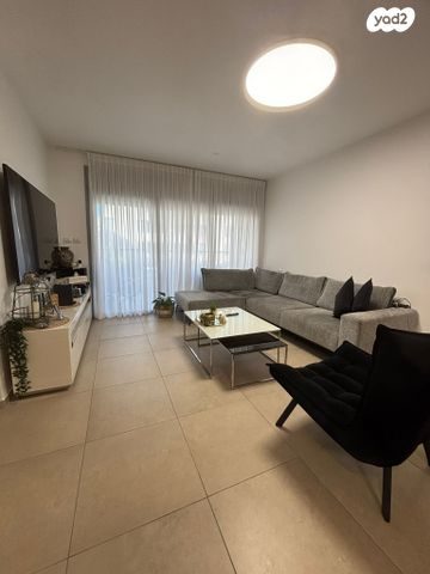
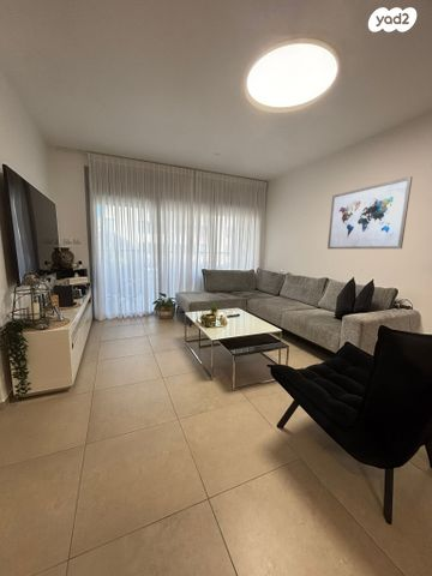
+ wall art (362, 218)
